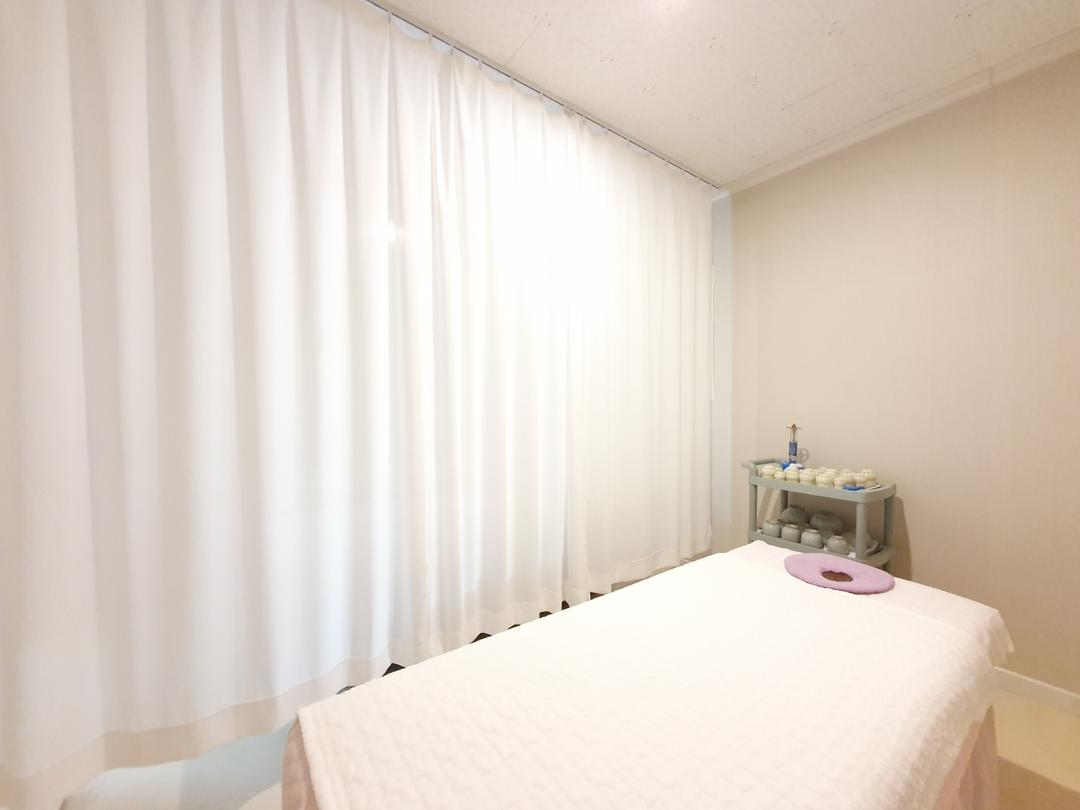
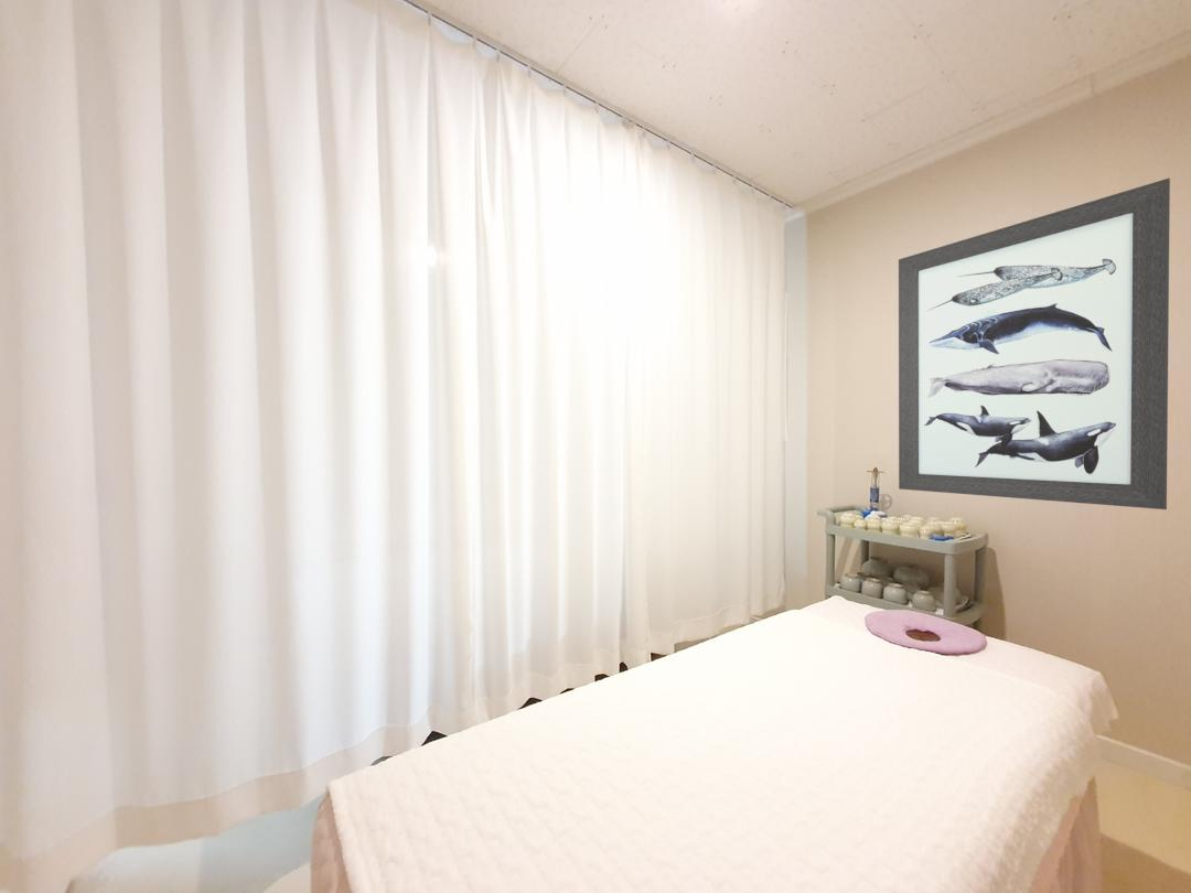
+ wall art (1009, 363)
